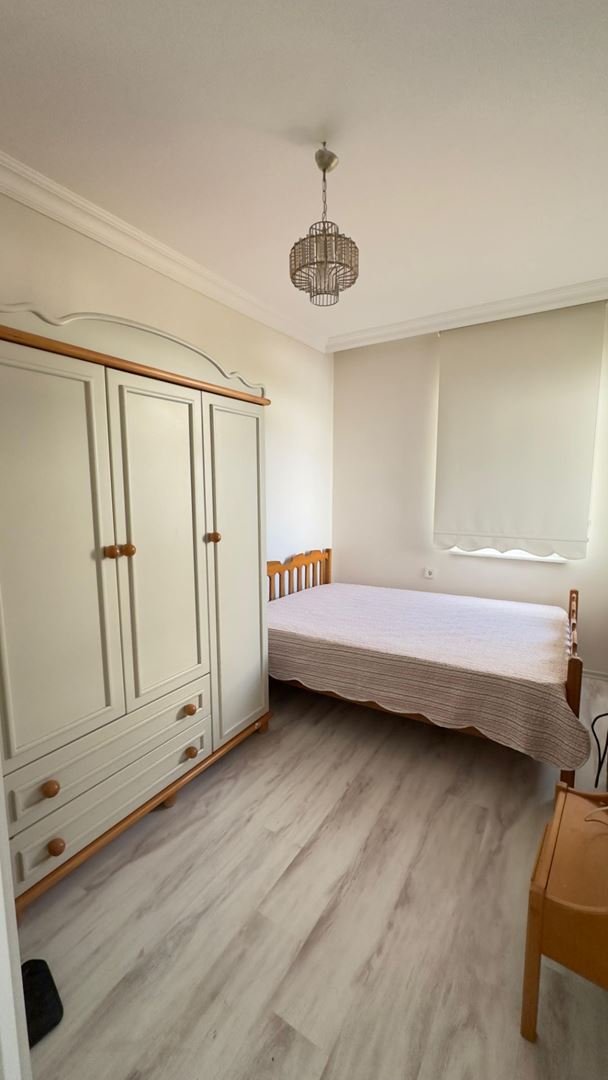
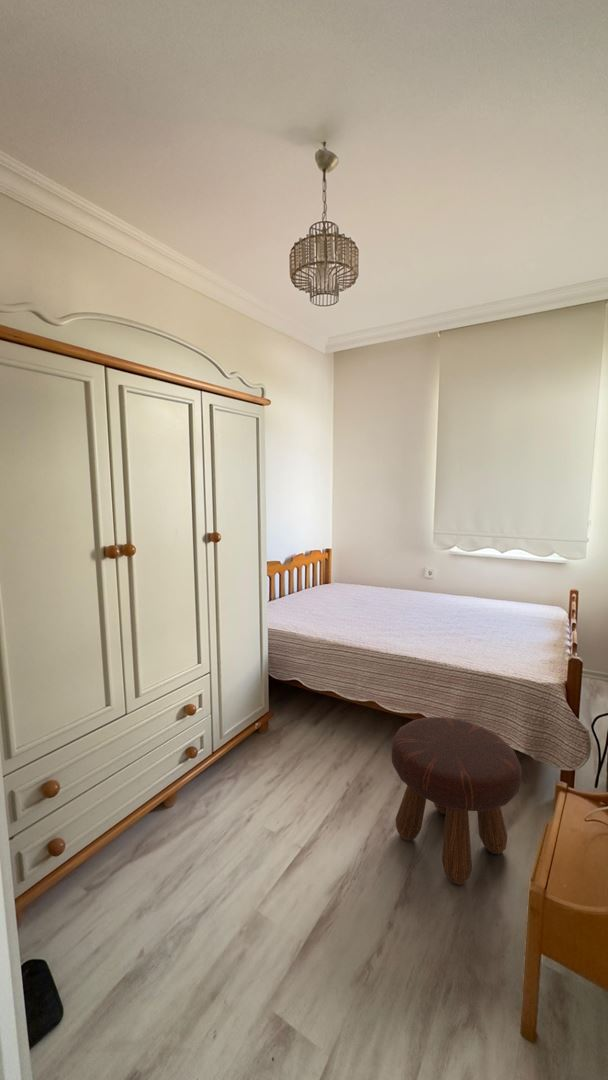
+ footstool (451, 793)
